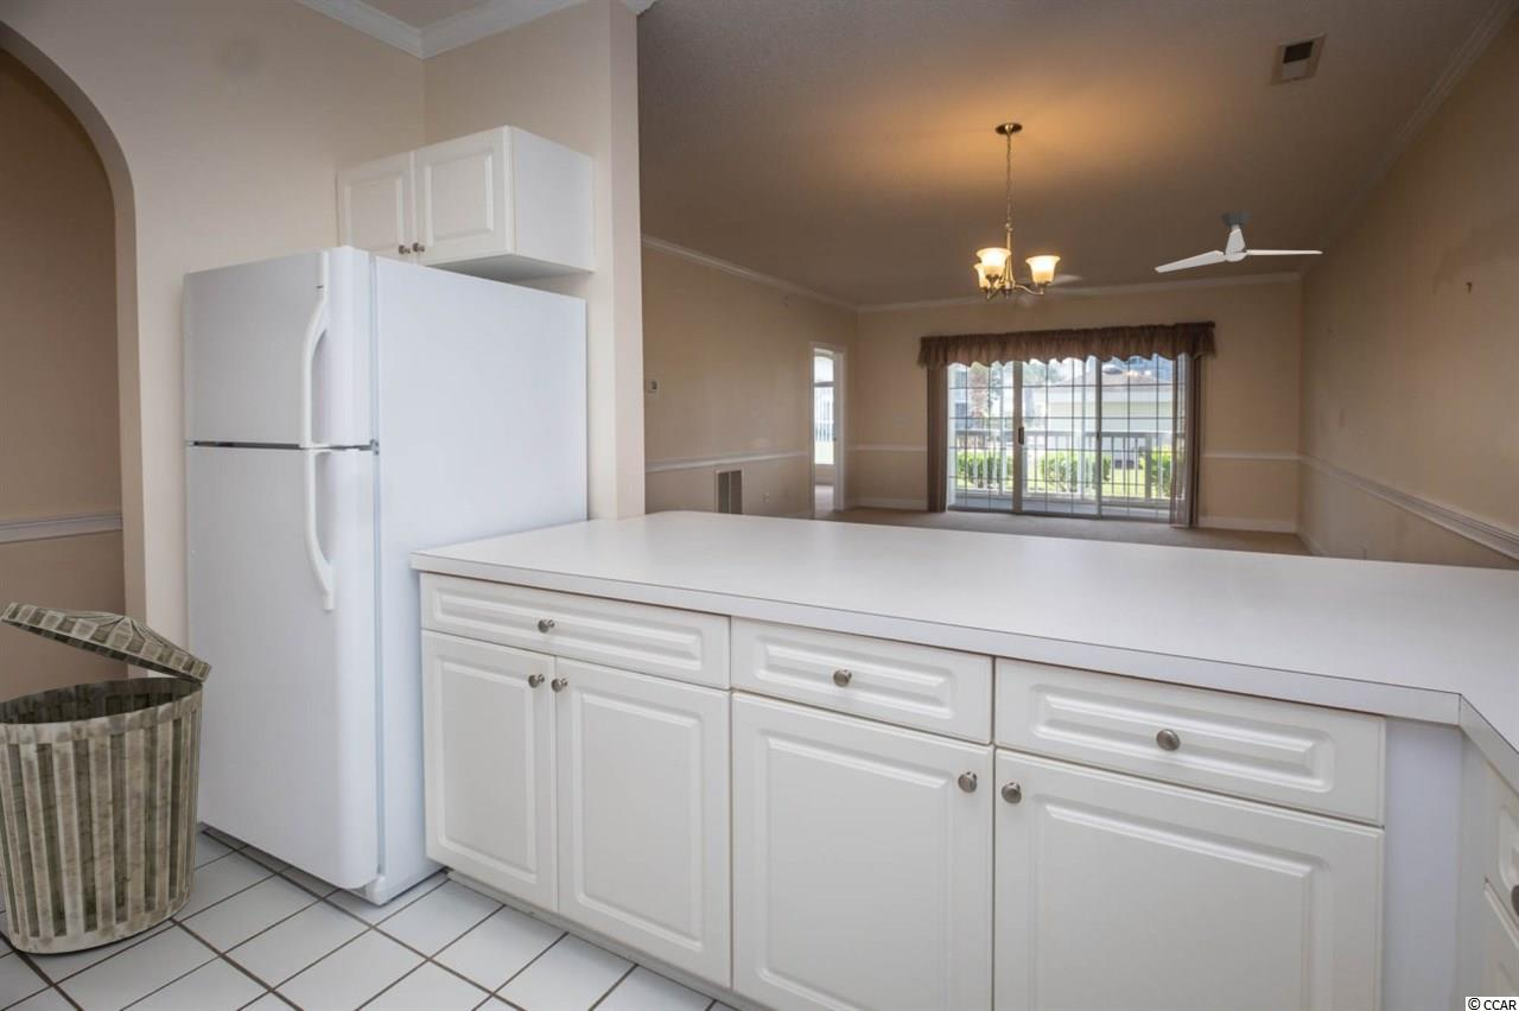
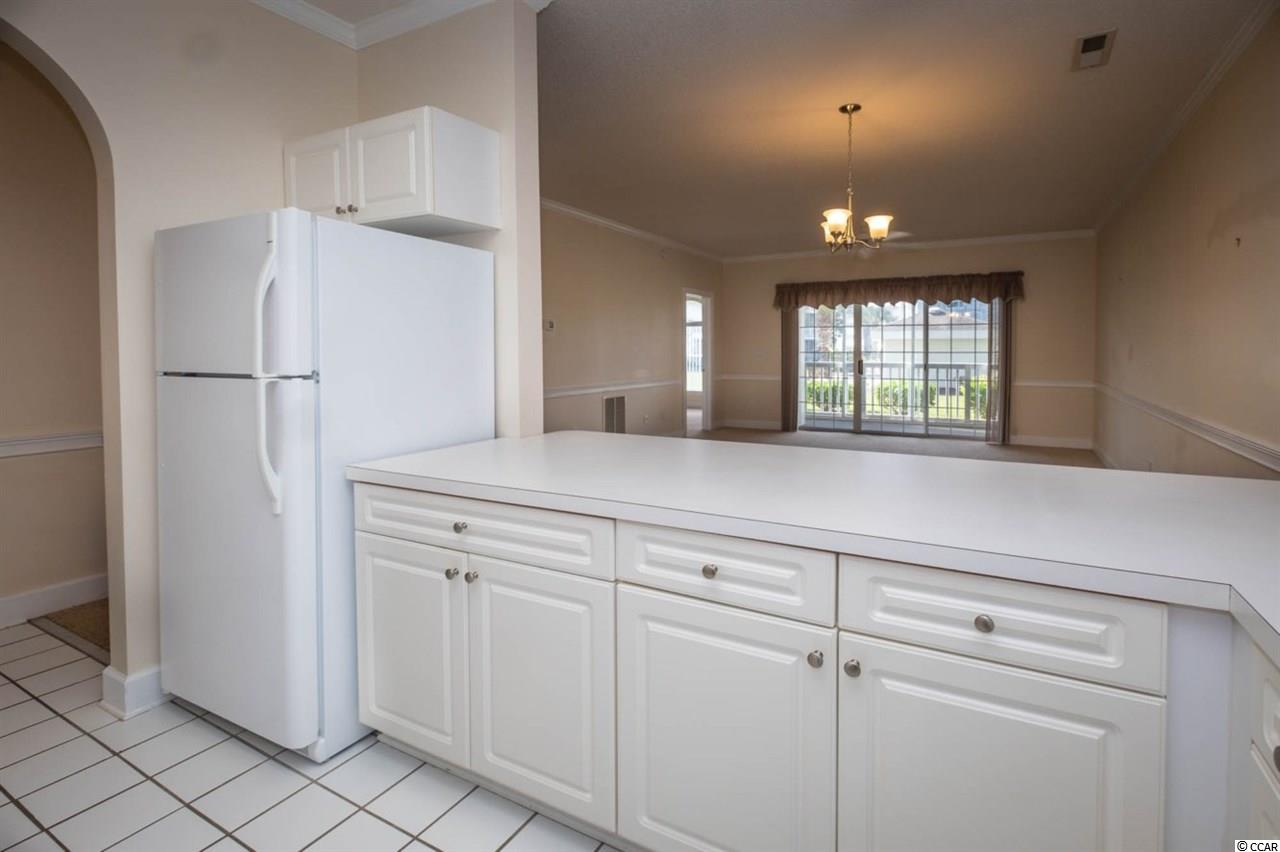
- ceiling fan (1235, 231)
- trash can (104, 754)
